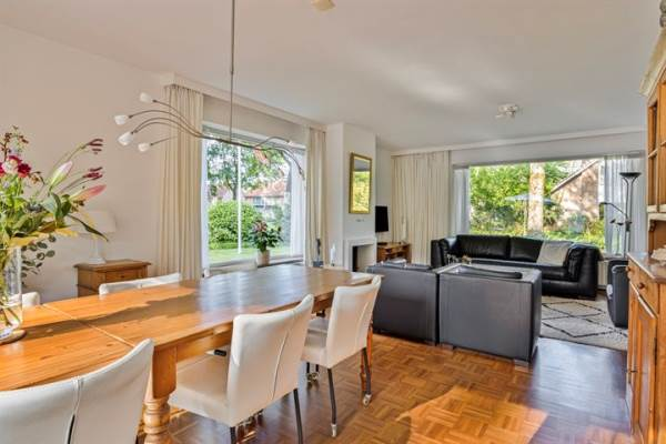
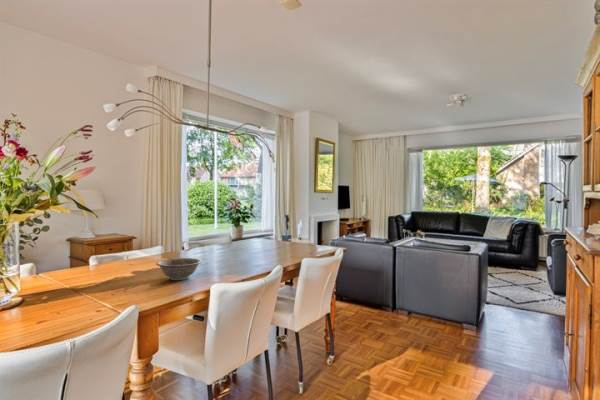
+ decorative bowl (179, 269)
